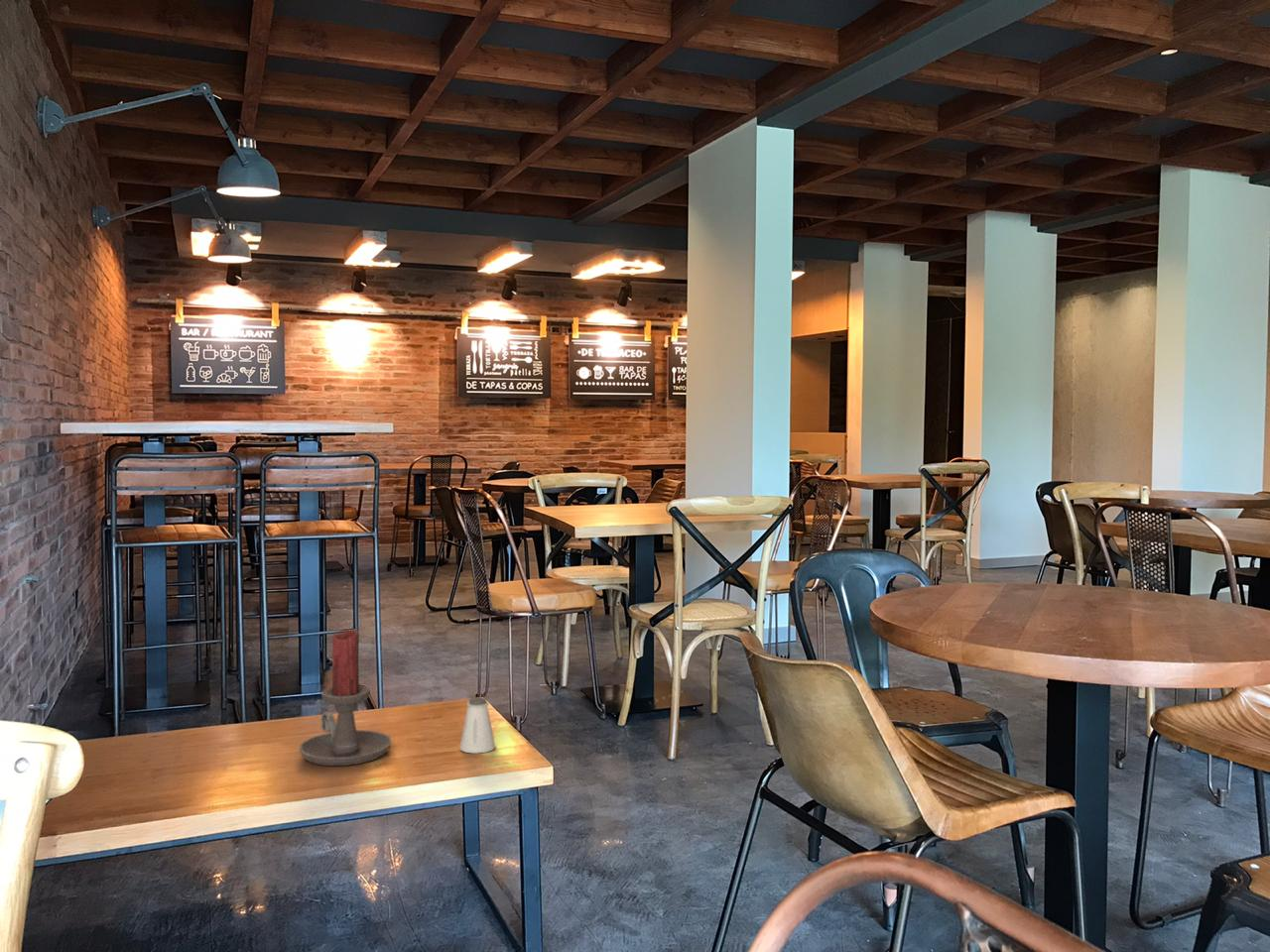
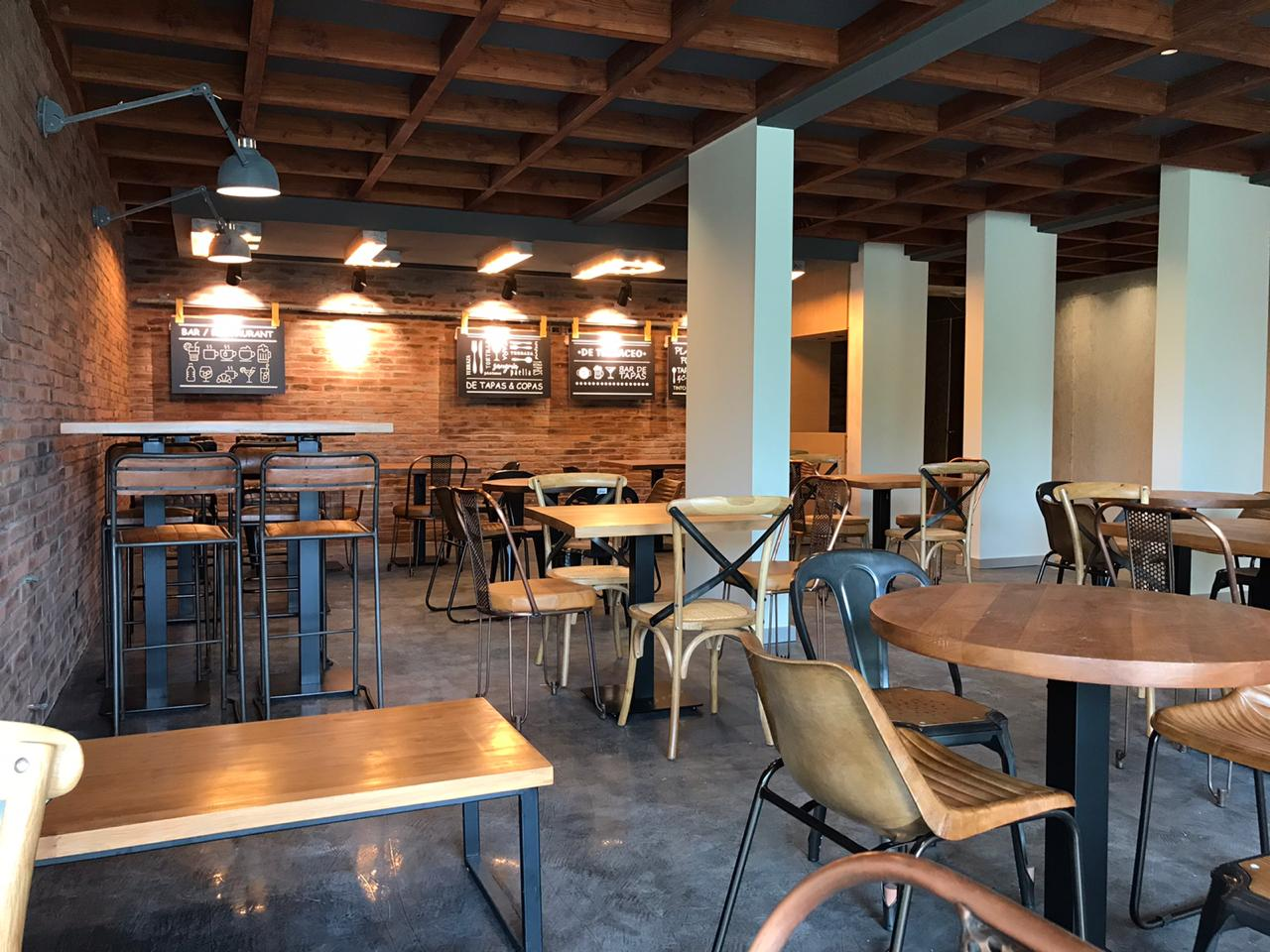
- candle holder (341, 689)
- saltshaker (477, 723)
